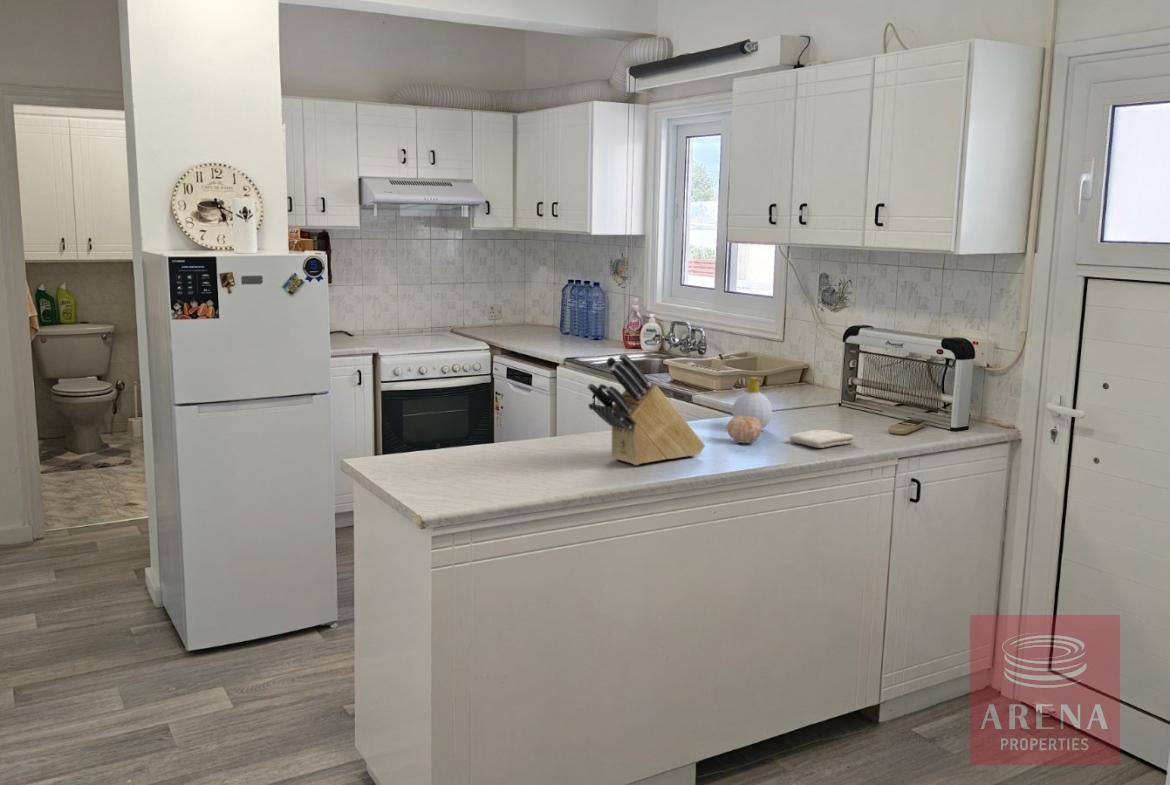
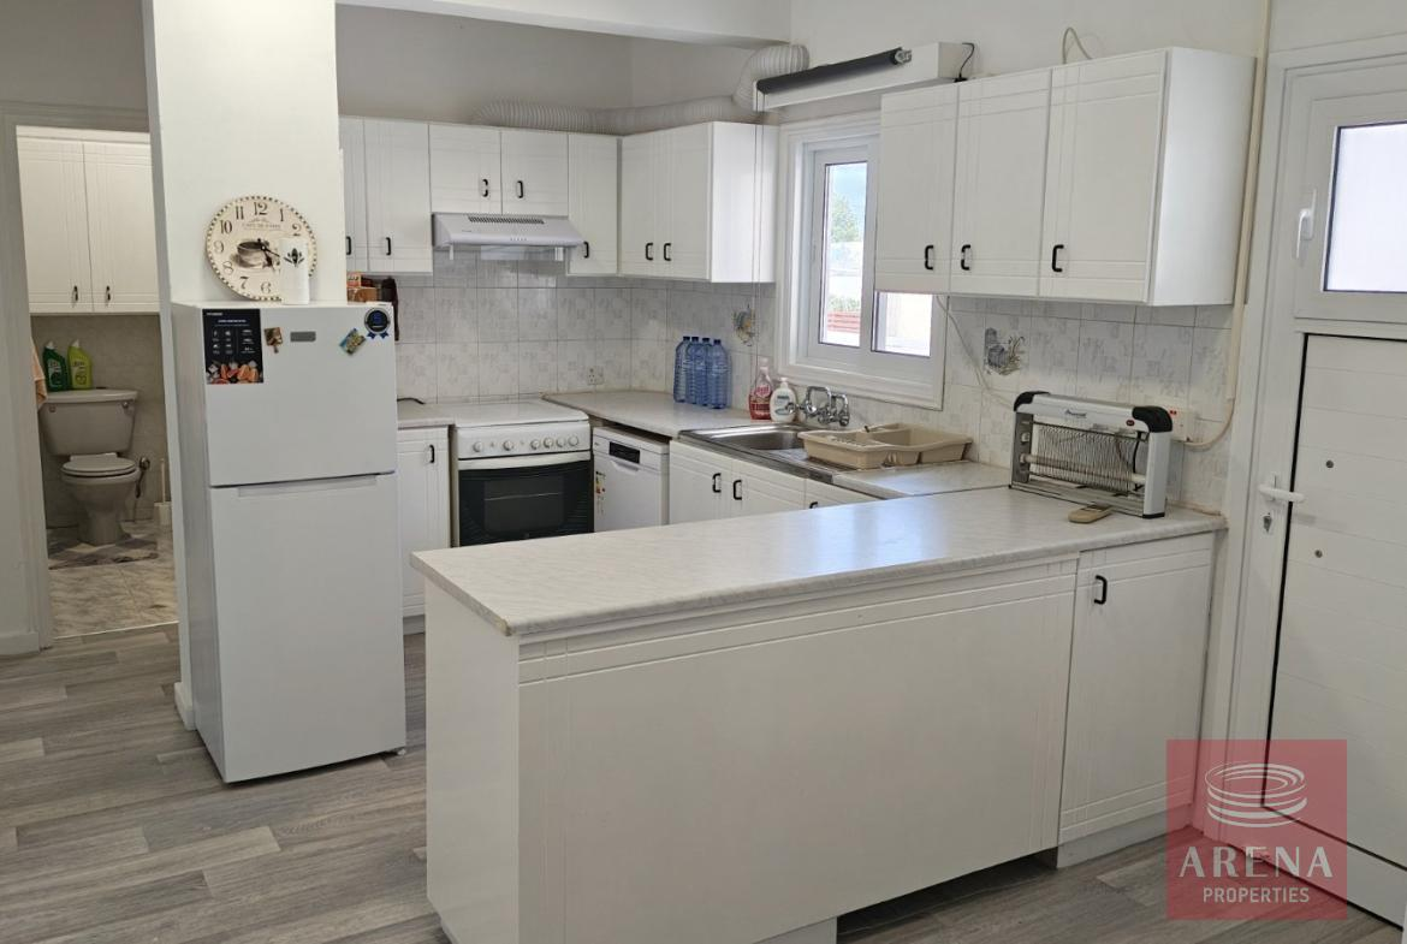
- knife block (647, 405)
- soap bottle (752, 403)
- fruit (744, 429)
- washcloth (822, 438)
